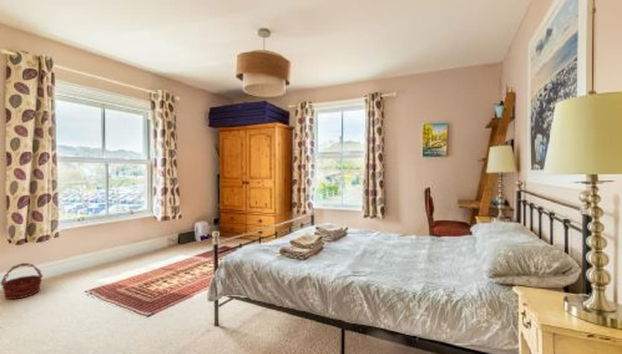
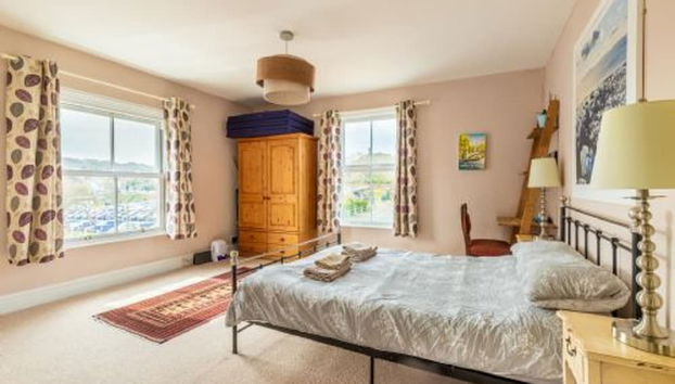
- basket (22, 278)
